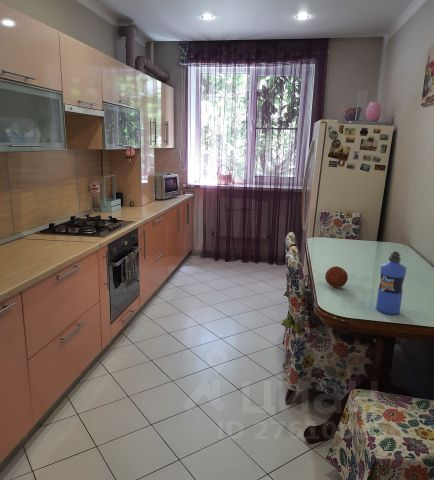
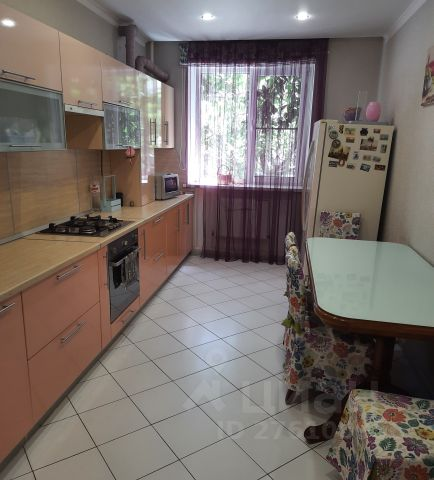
- water bottle (391, 281)
- fruit (336, 276)
